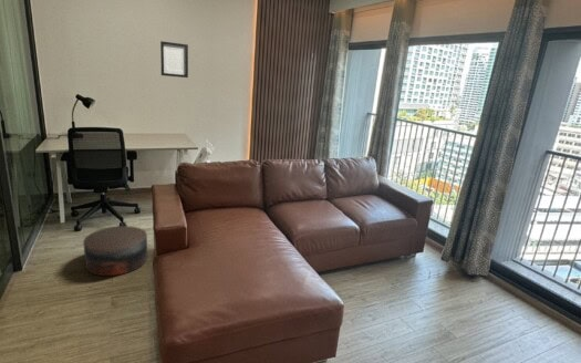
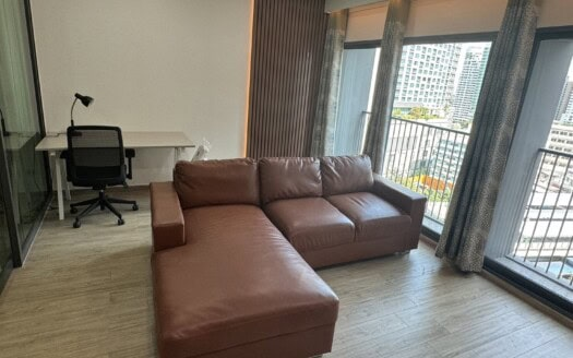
- stool (116, 249)
- picture frame (174, 60)
